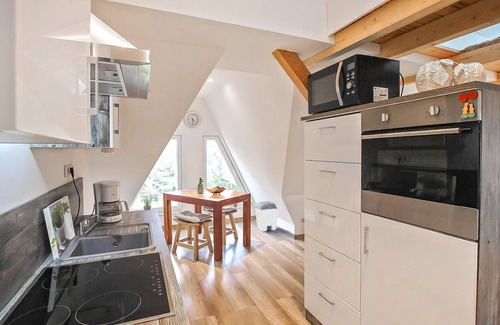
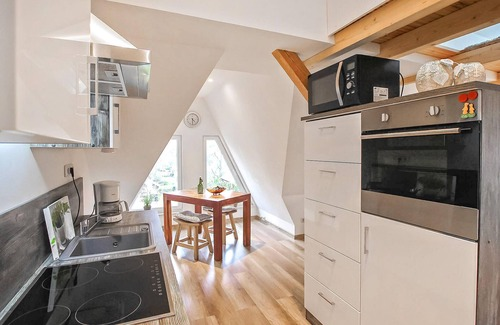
- trash can (266, 216)
